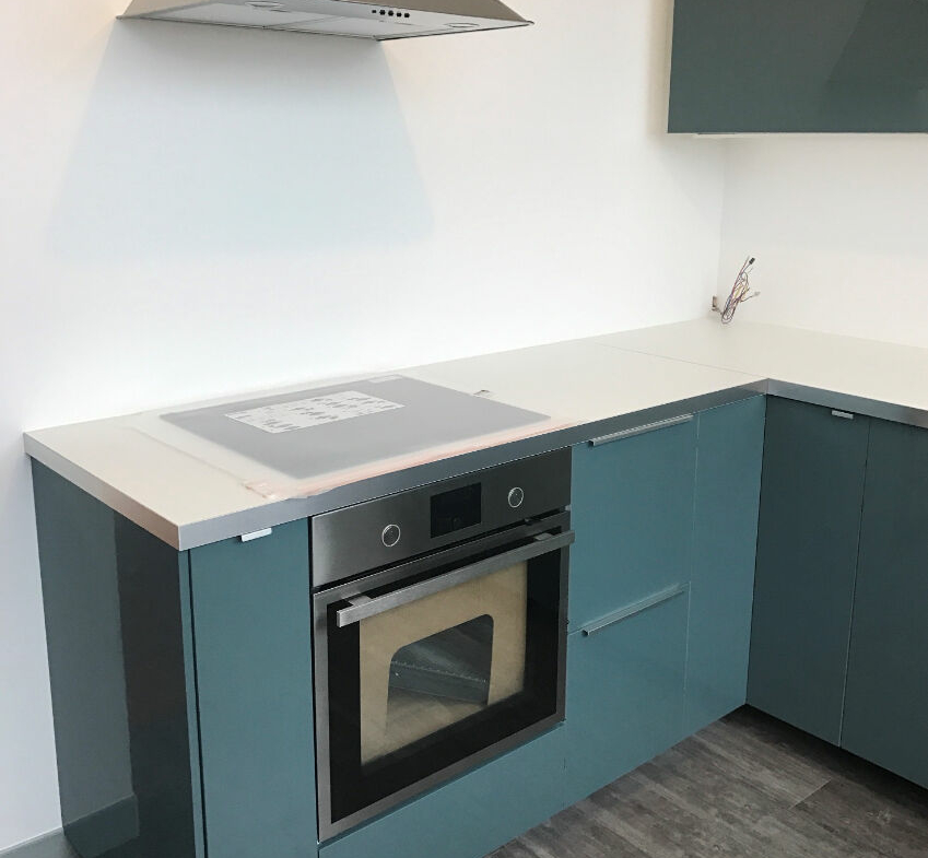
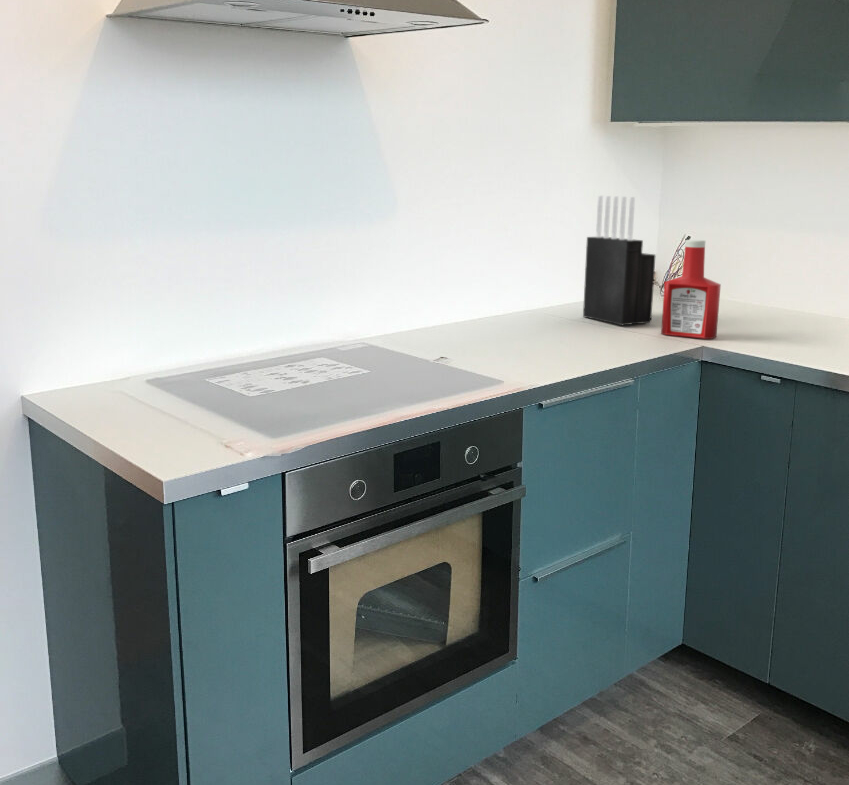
+ soap bottle (692, 288)
+ knife block (623, 258)
